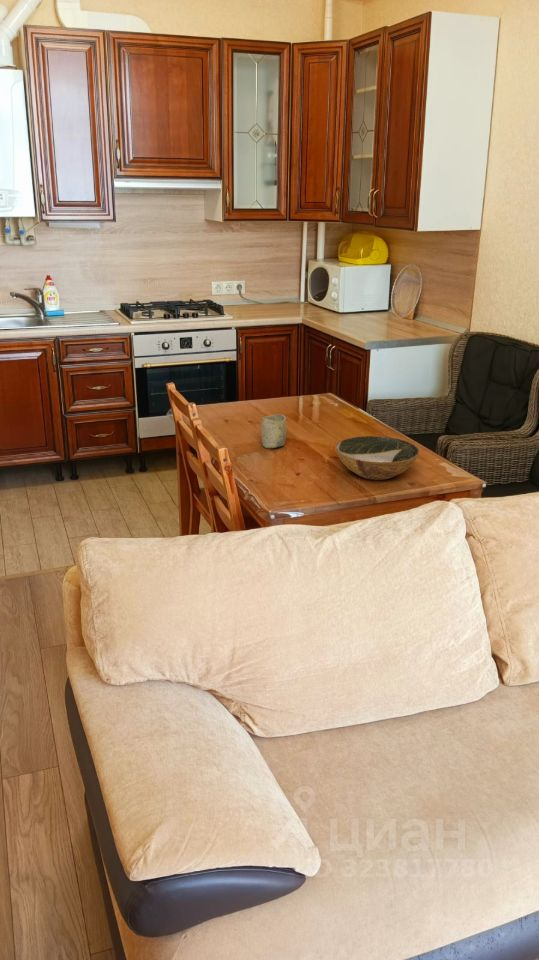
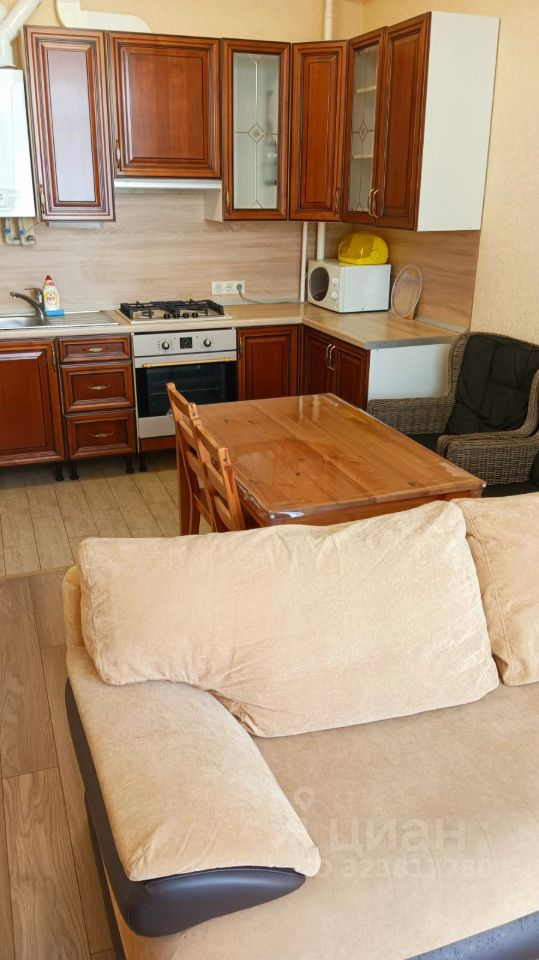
- cup (273, 431)
- bowl (376, 461)
